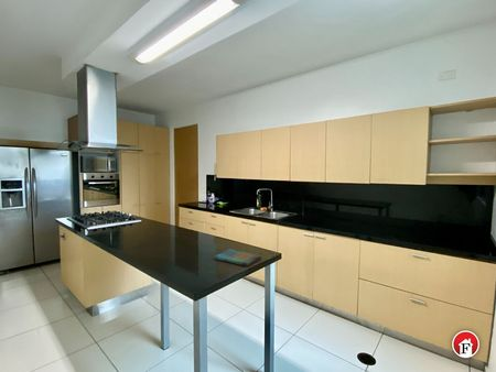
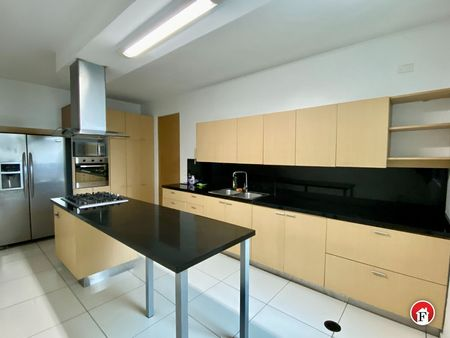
- dish towel (237, 256)
